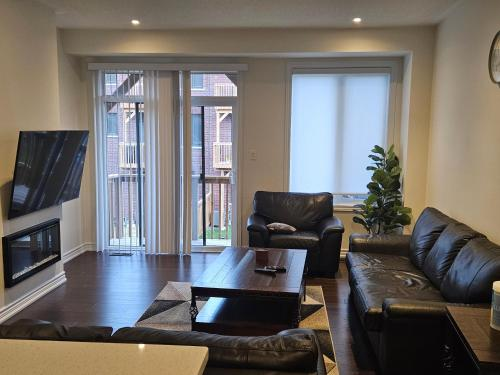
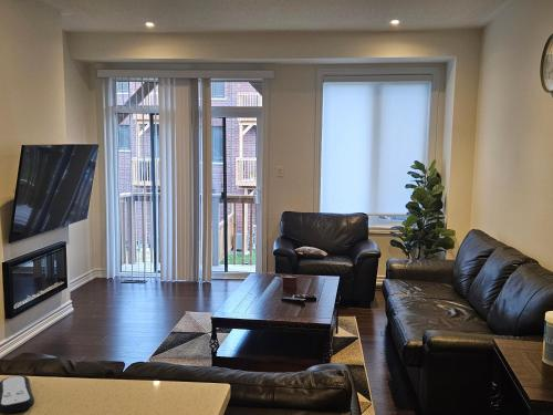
+ remote control (14, 392)
